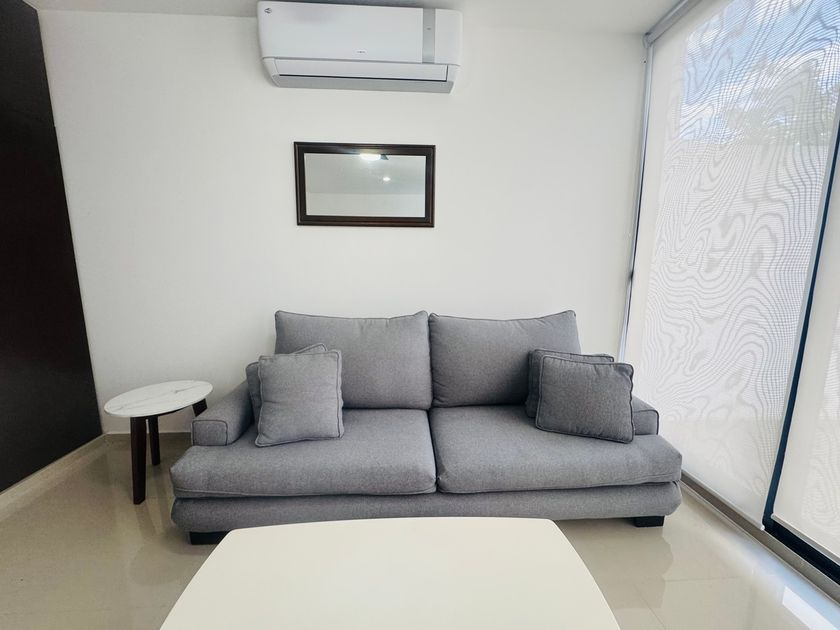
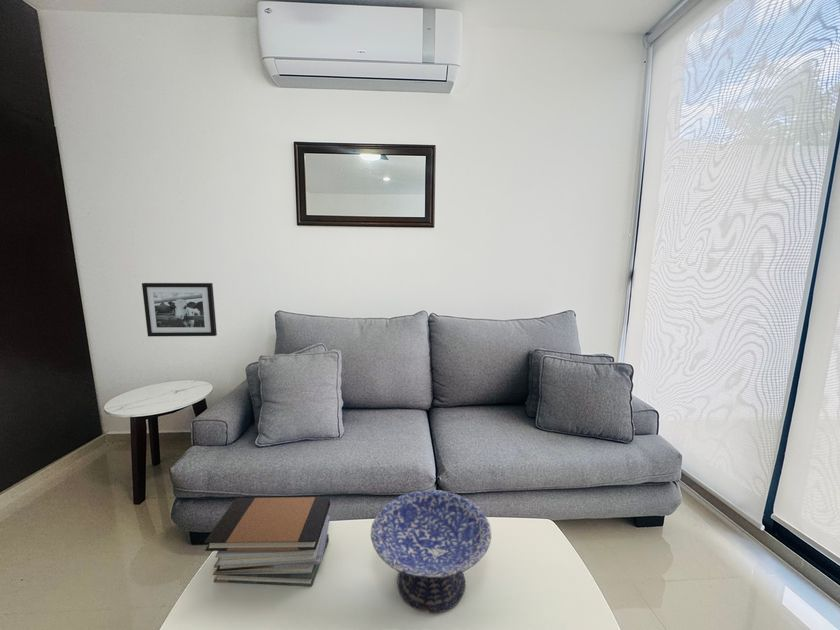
+ decorative bowl (430, 554)
+ book stack (275, 539)
+ picture frame (180, 309)
